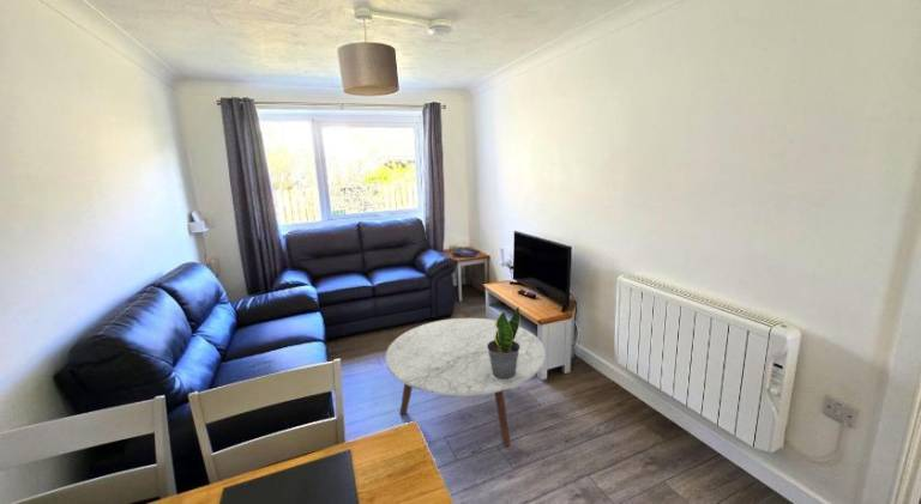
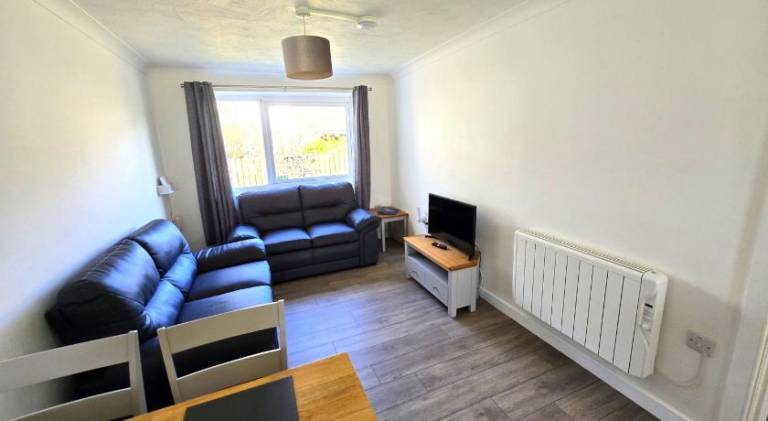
- potted plant (502, 339)
- coffee table (465, 378)
